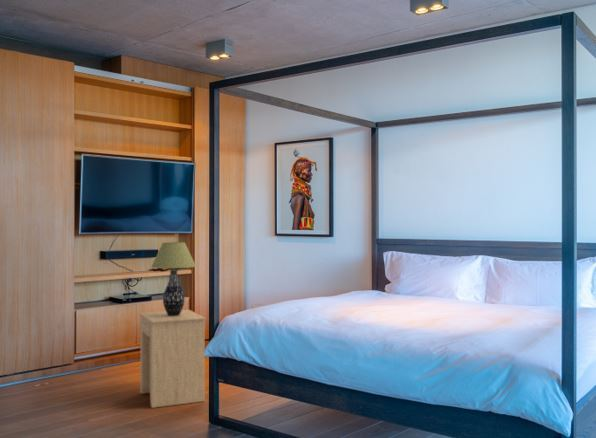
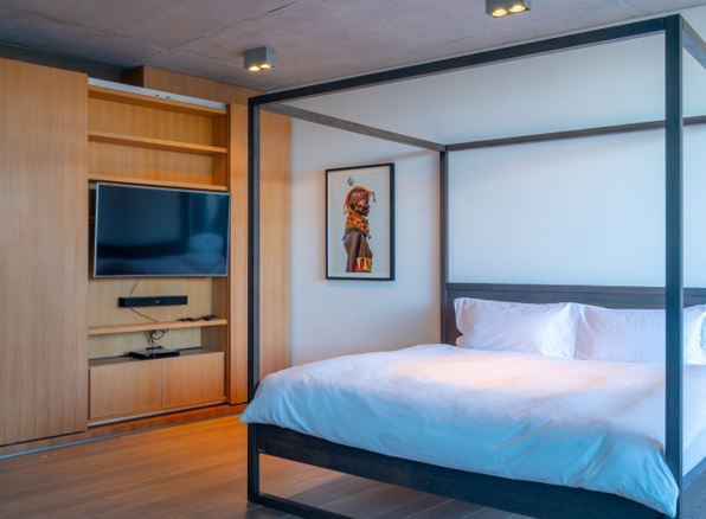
- table lamp (173, 278)
- side table (172, 355)
